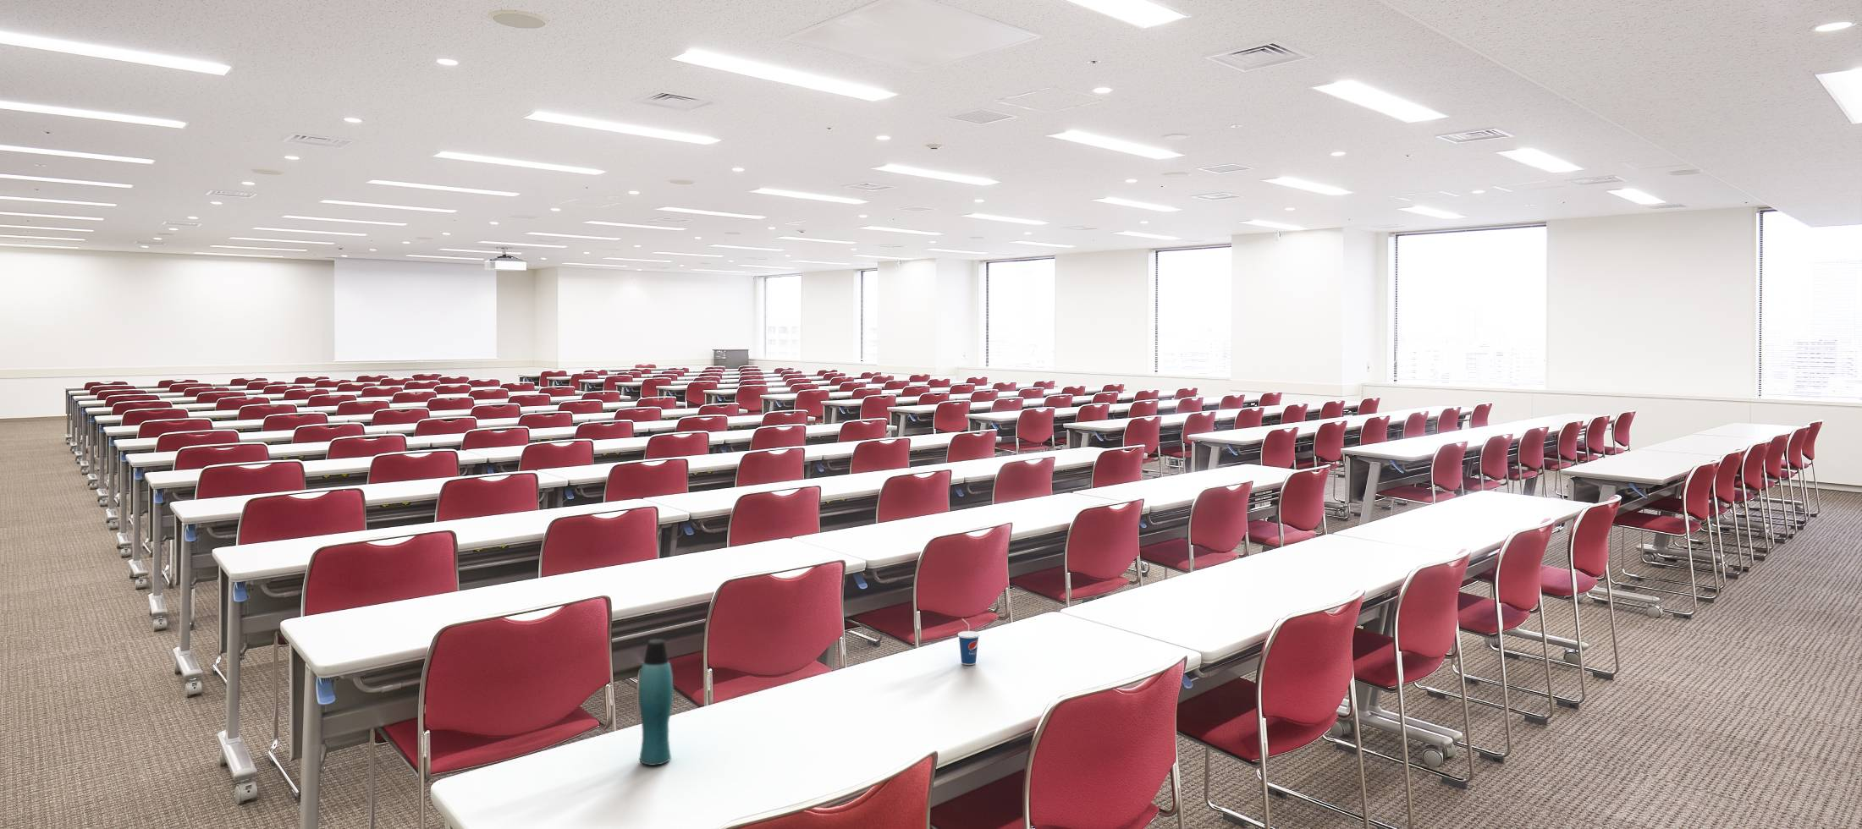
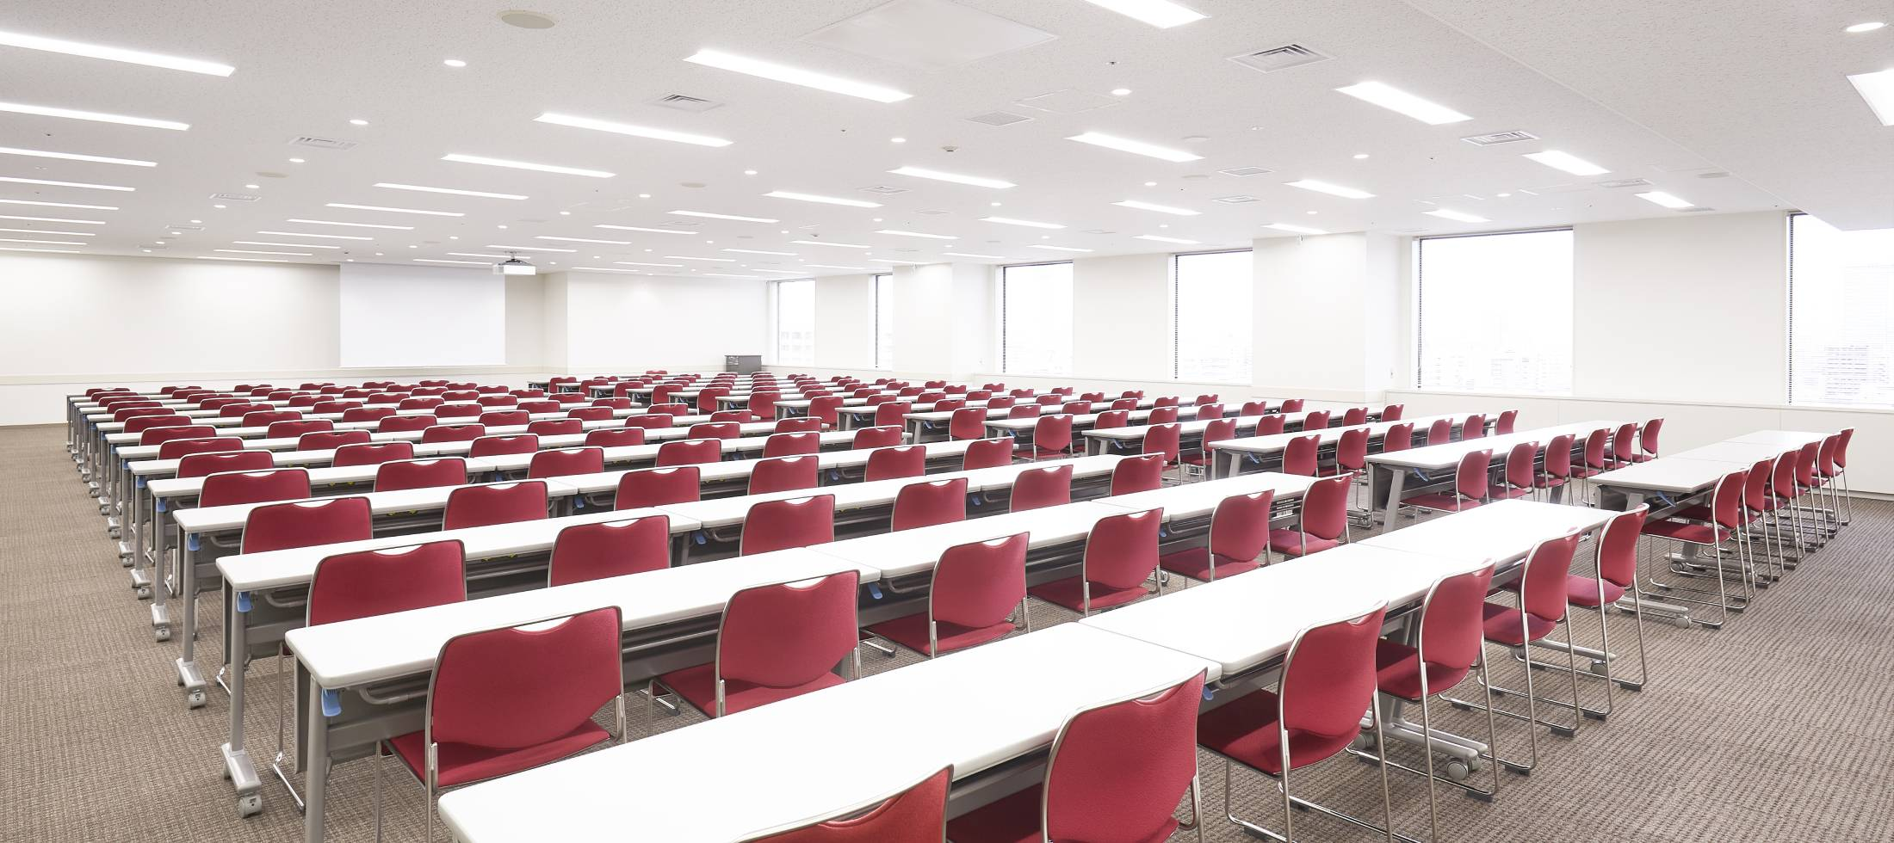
- bottle (656, 701)
- cup (968, 639)
